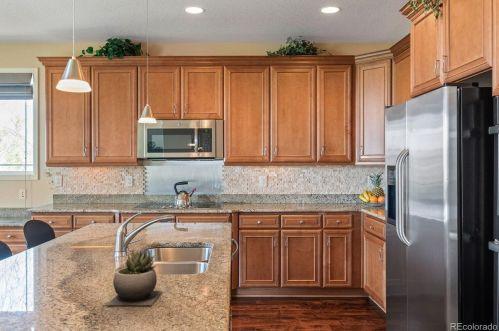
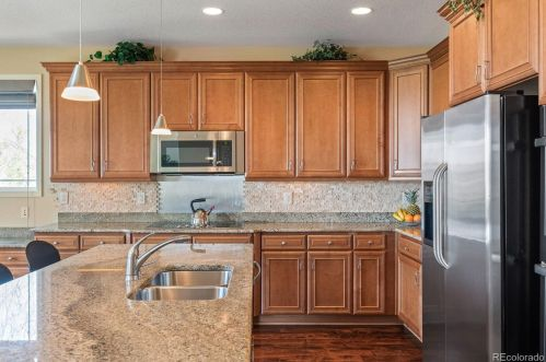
- succulent plant (135, 273)
